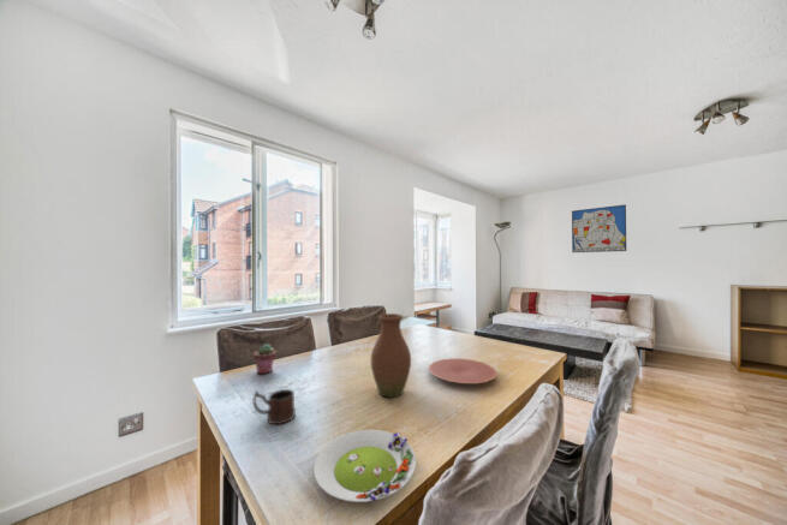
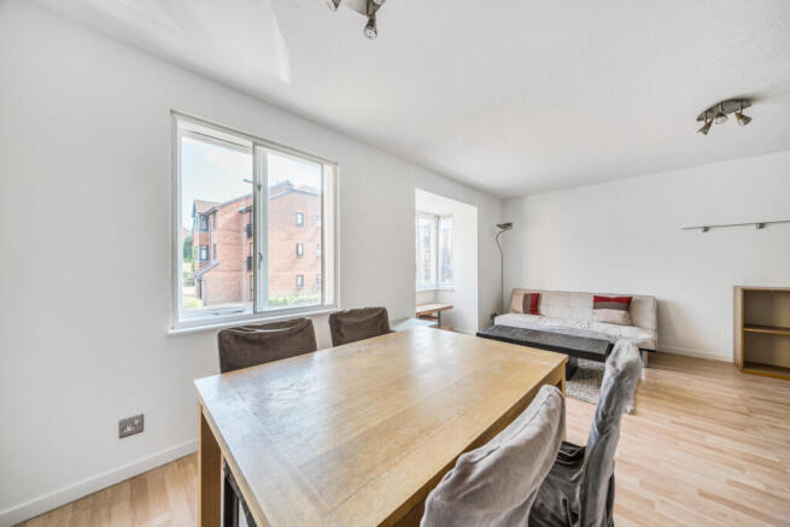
- potted succulent (264, 357)
- plate (461, 371)
- vase (390, 353)
- wall art (597, 229)
- salad plate (365, 461)
- mug (274, 404)
